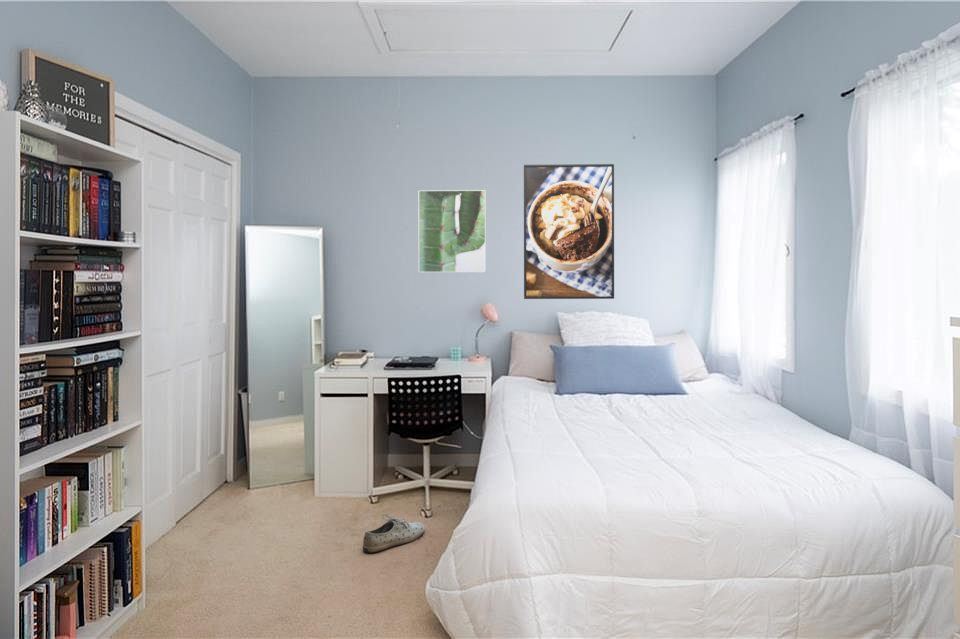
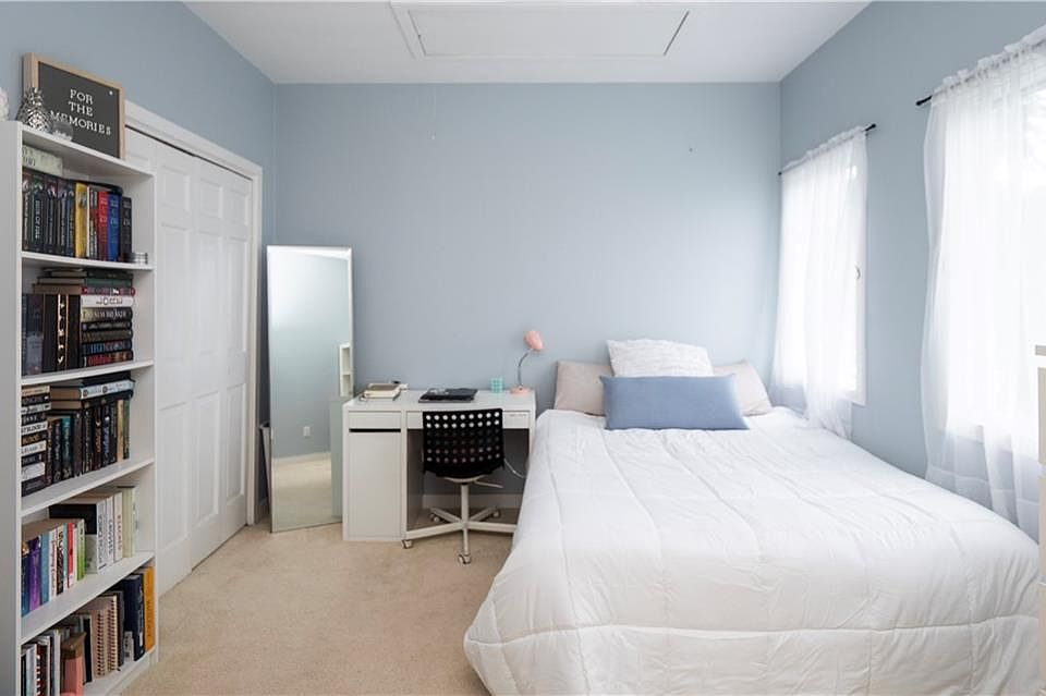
- shoe (395, 528)
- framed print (568, 231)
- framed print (452, 231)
